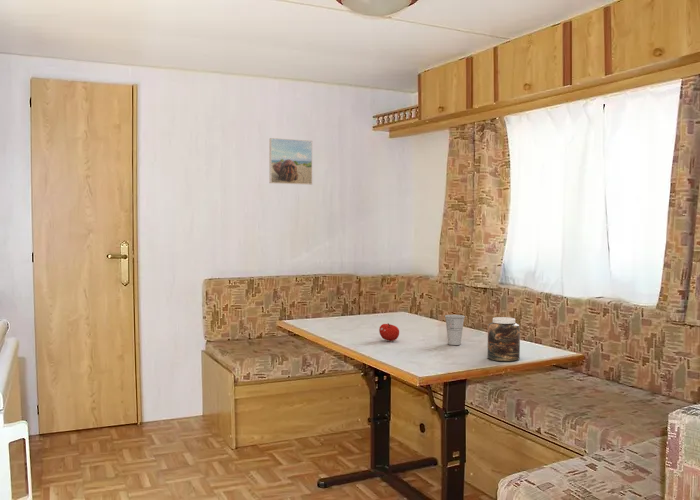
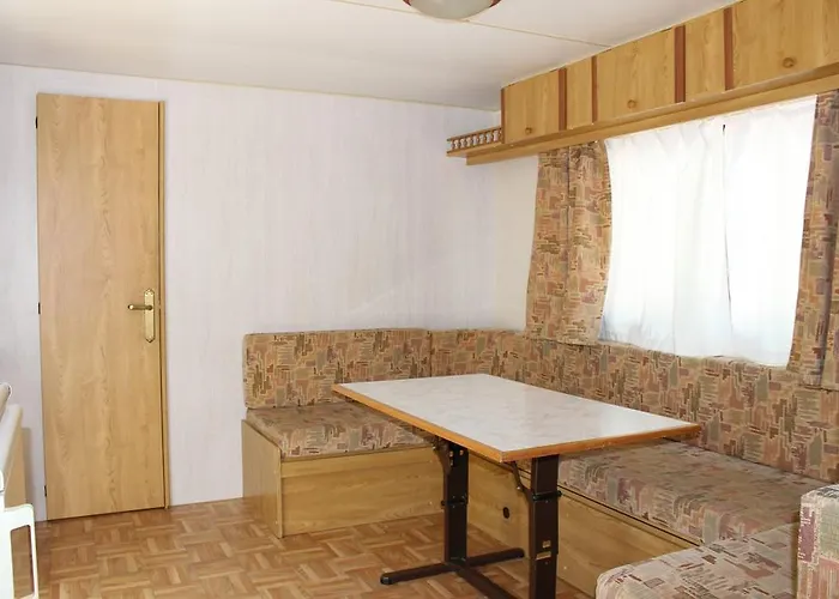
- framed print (291, 161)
- fruit (389, 331)
- cup (454, 329)
- jar (503, 338)
